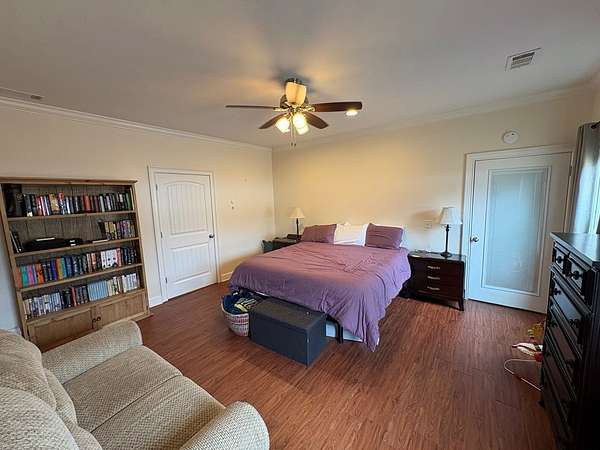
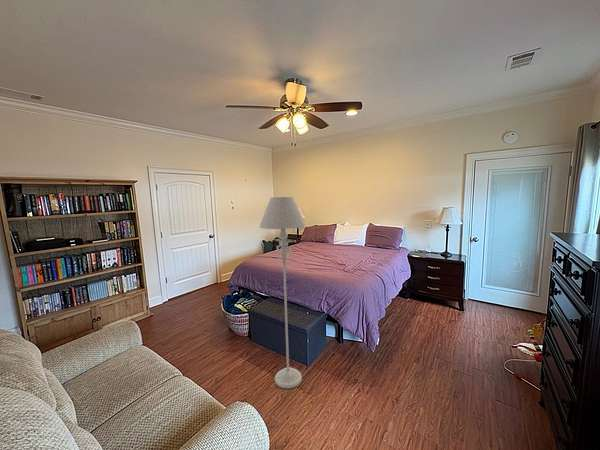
+ floor lamp (285, 291)
